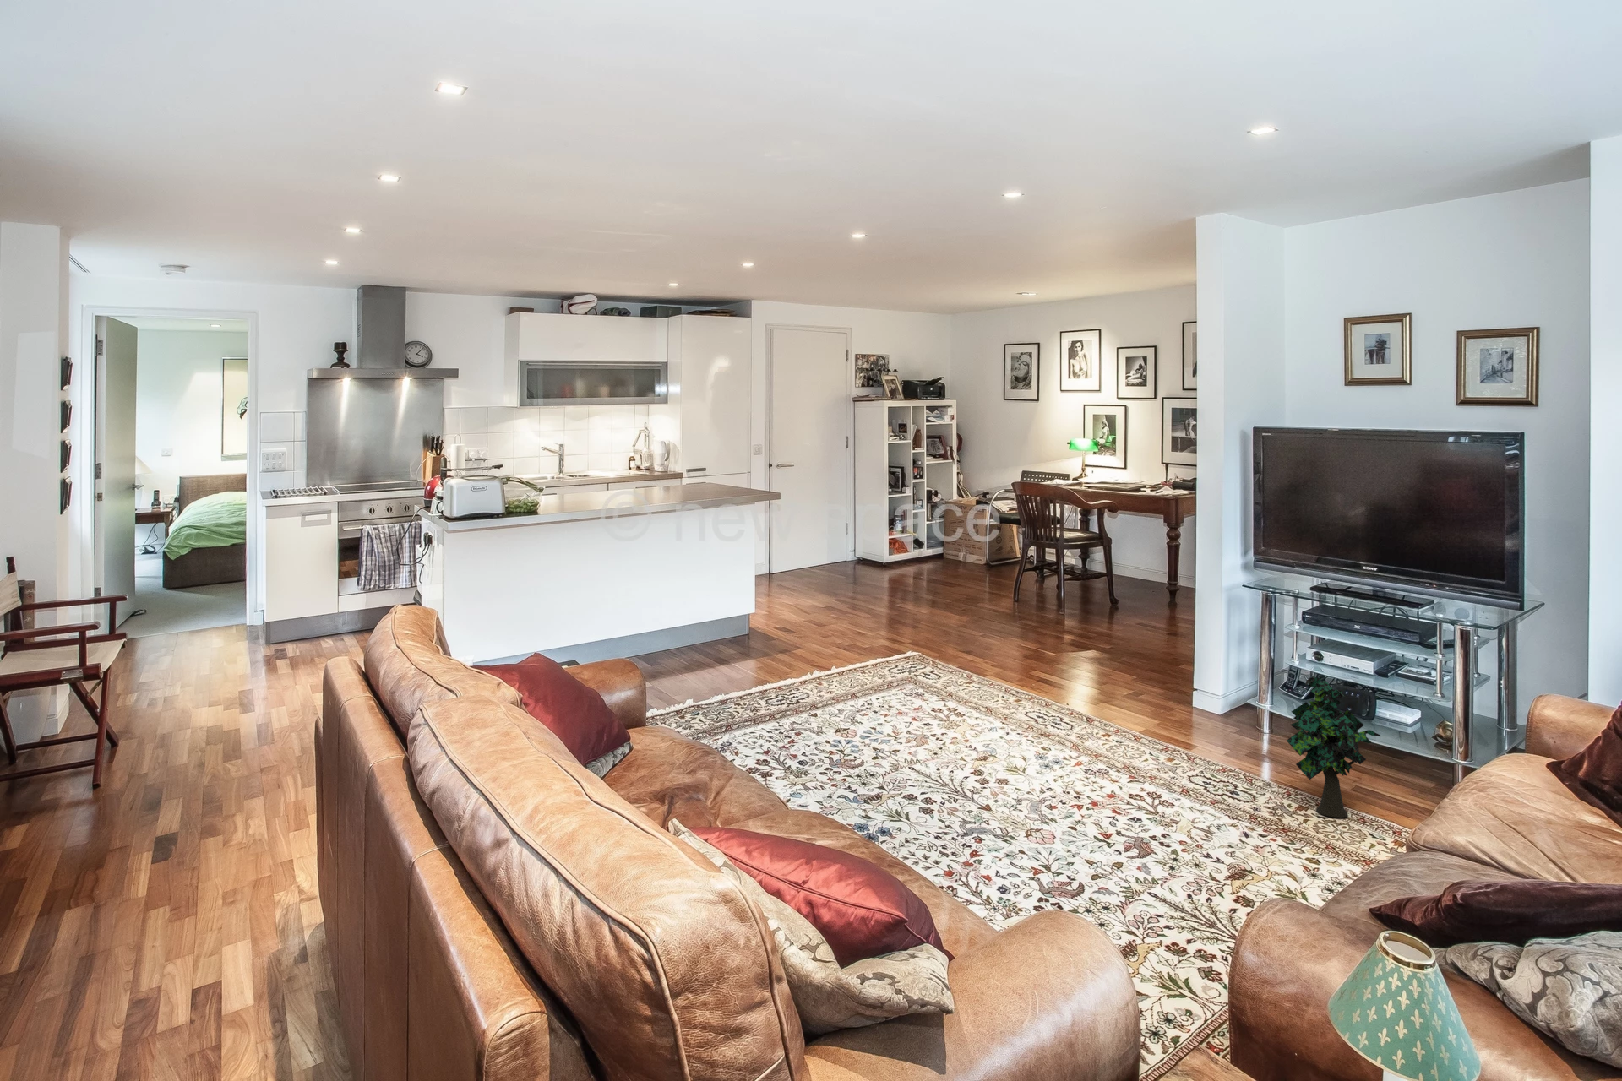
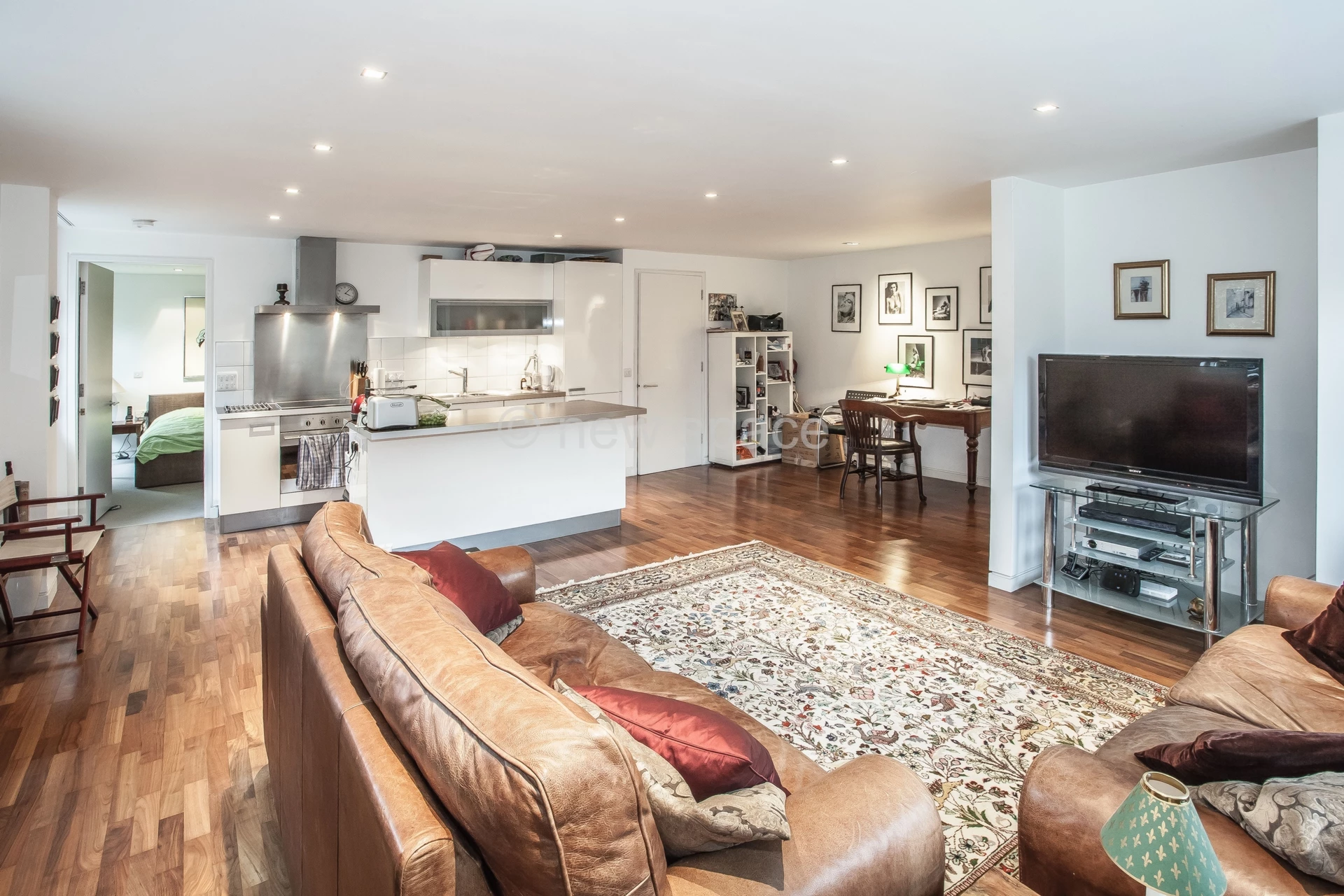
- decorative plant (1331, 744)
